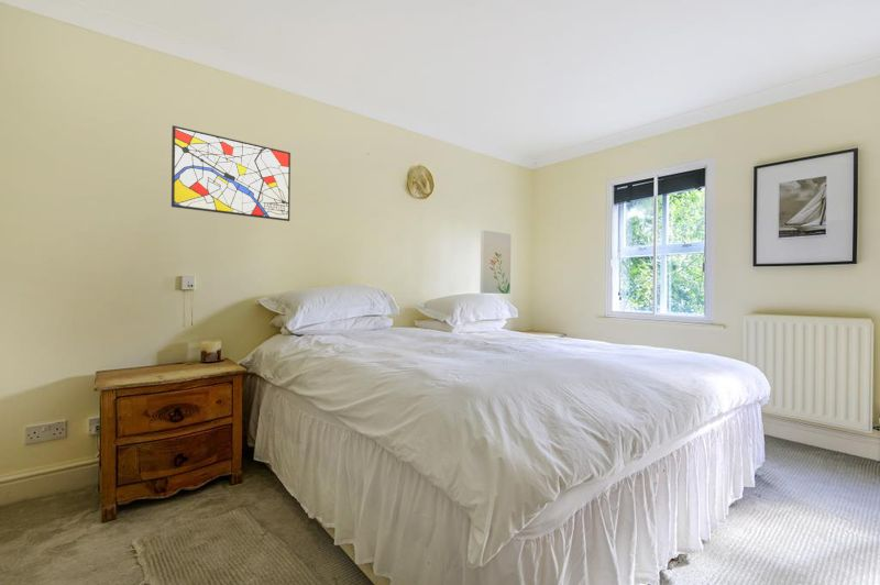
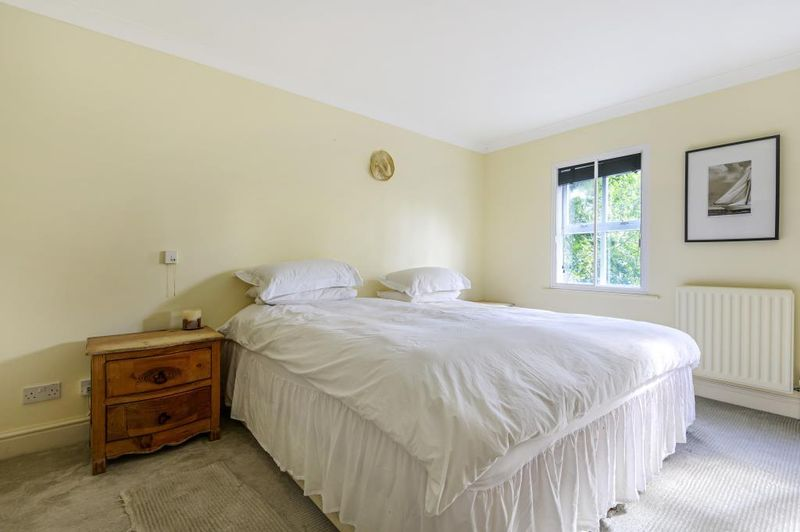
- wall art (235, 177)
- wall art (495, 263)
